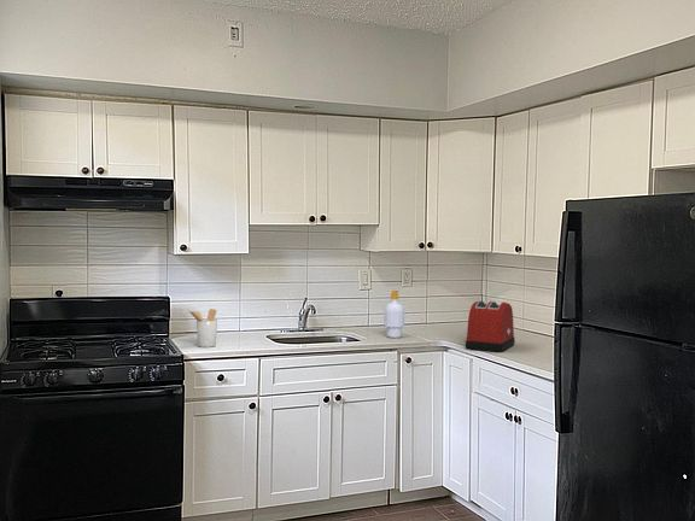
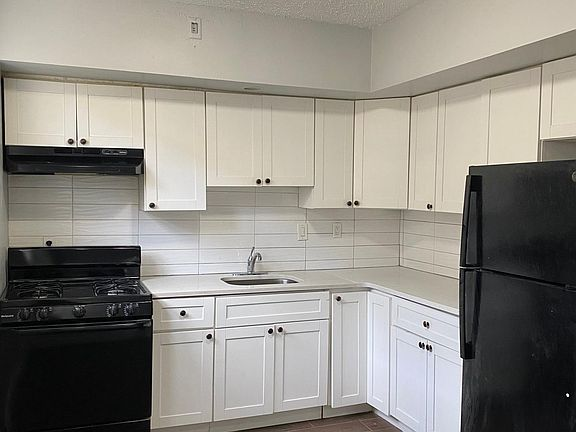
- utensil holder (202, 327)
- soap bottle (393, 314)
- toaster (490, 323)
